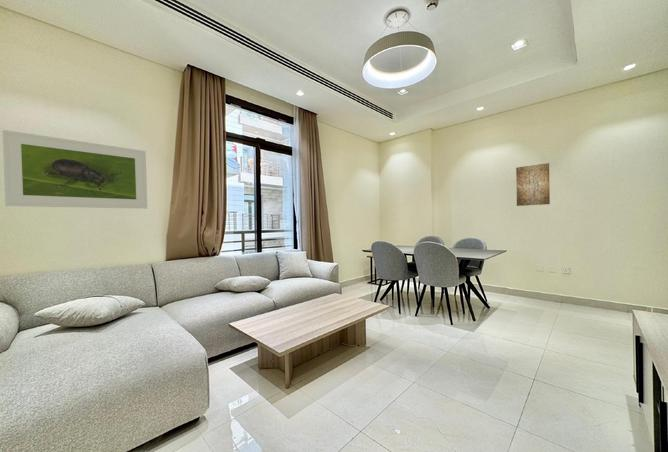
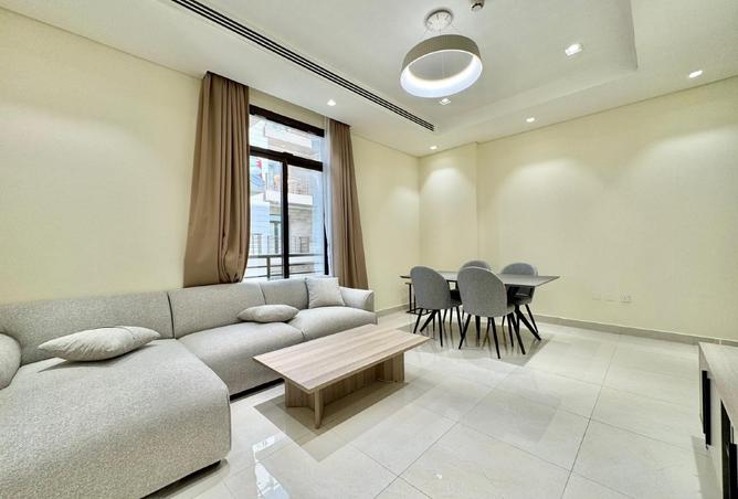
- wall art (532, 185)
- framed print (85, 174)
